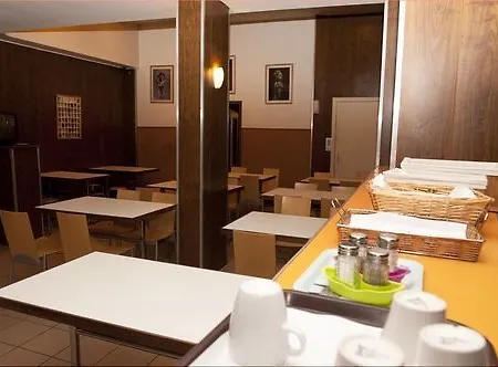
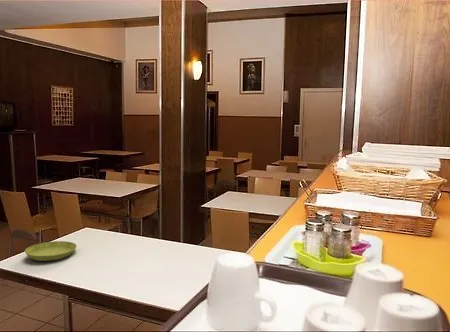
+ saucer (51, 251)
